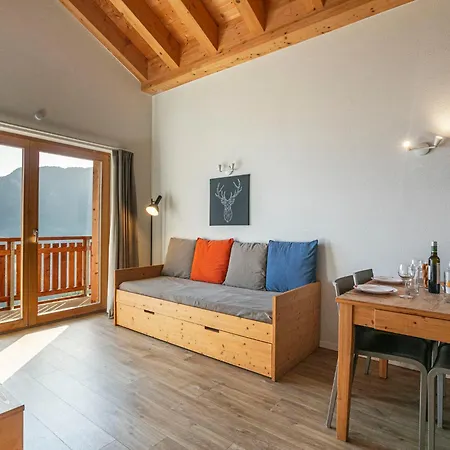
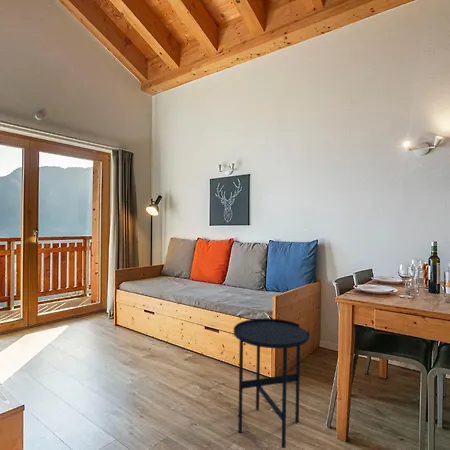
+ side table (270, 378)
